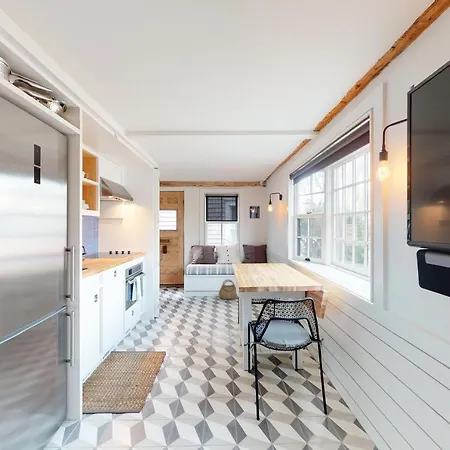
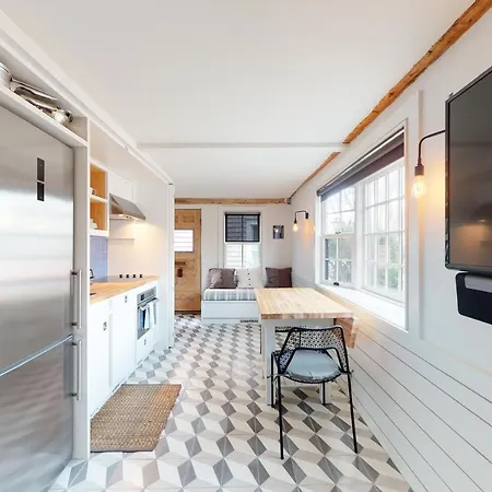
- basket (228, 289)
